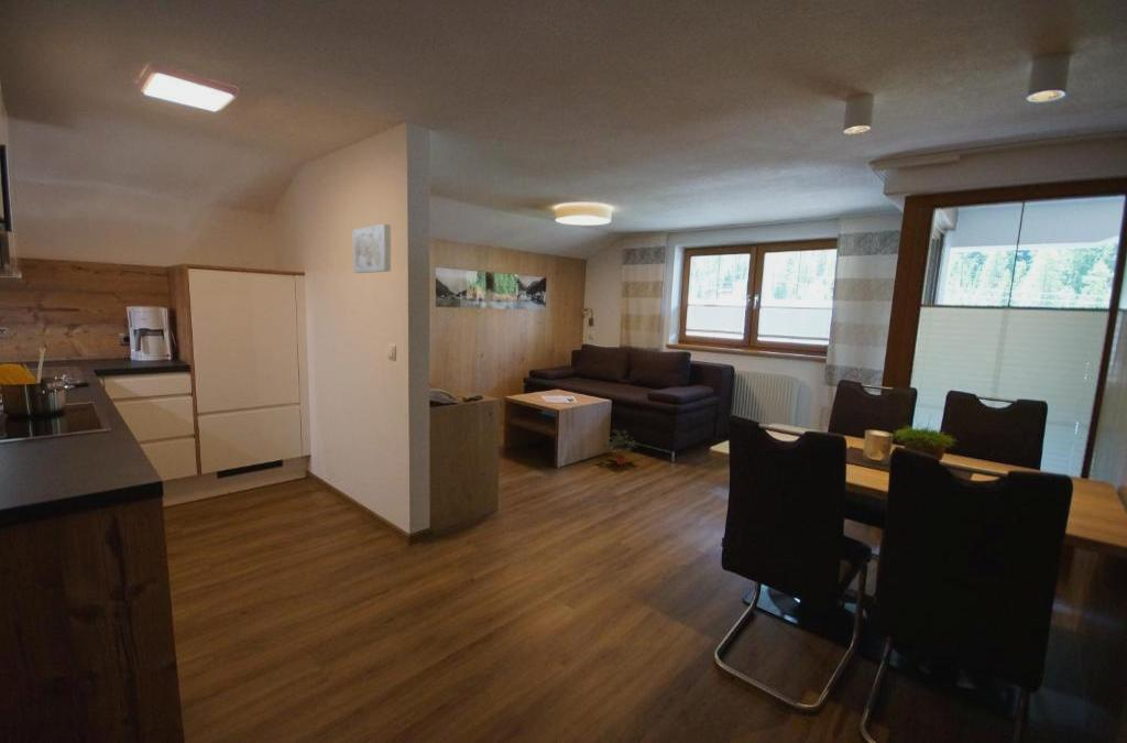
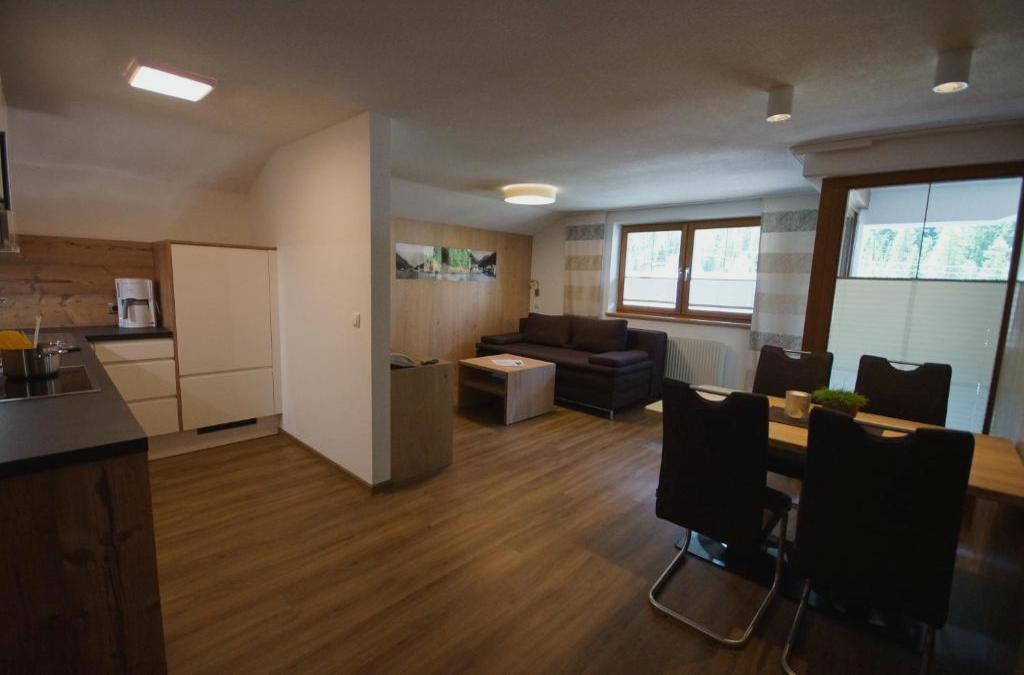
- potted plant (617, 445)
- wall art (371, 249)
